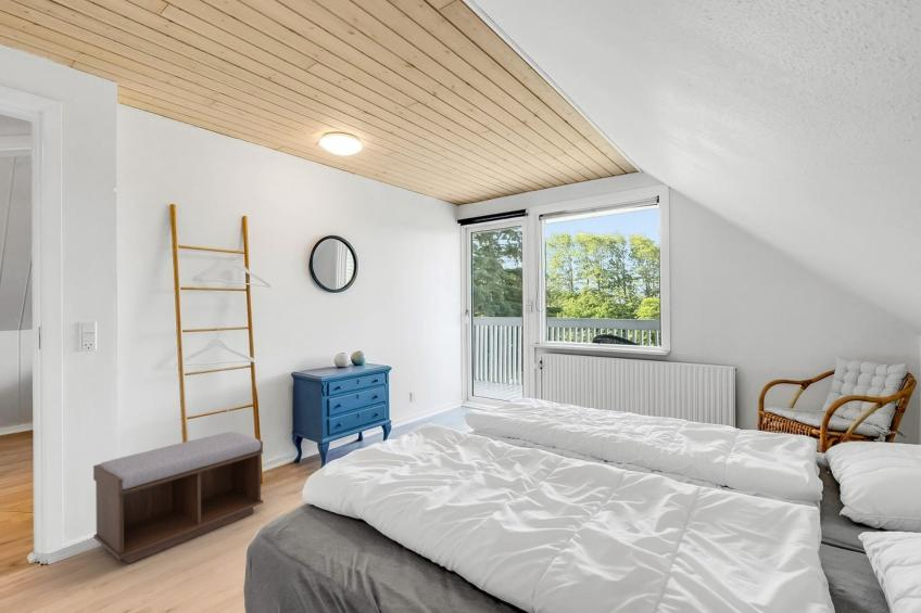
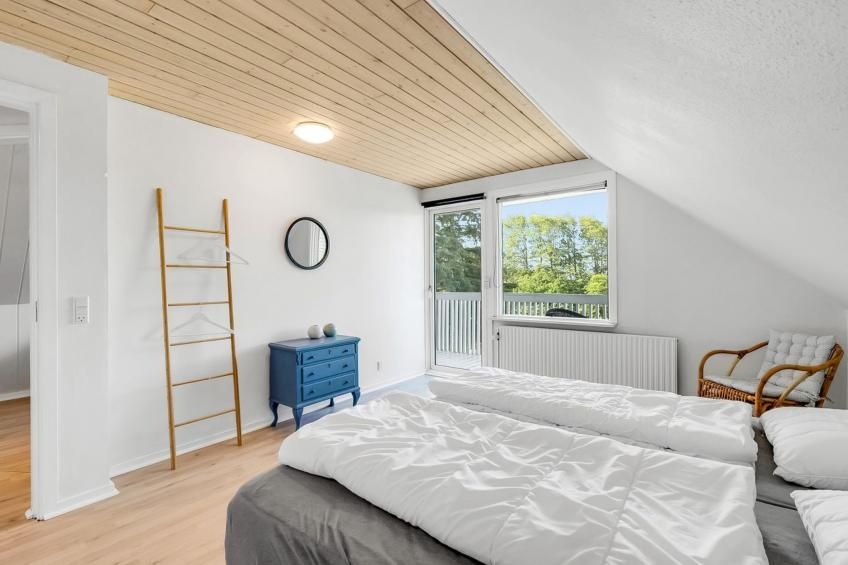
- bench (185, 487)
